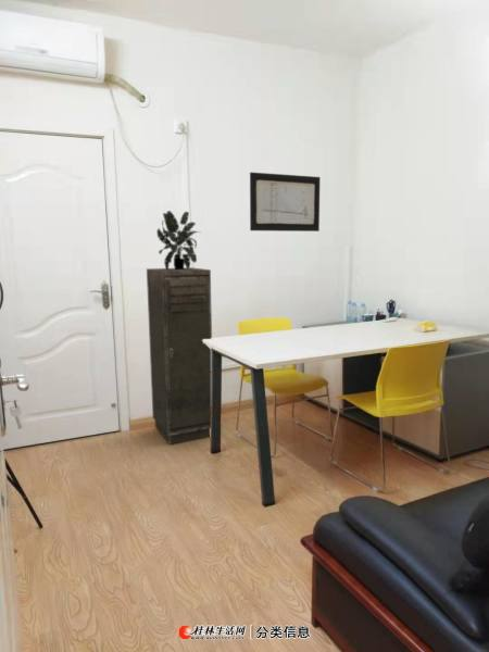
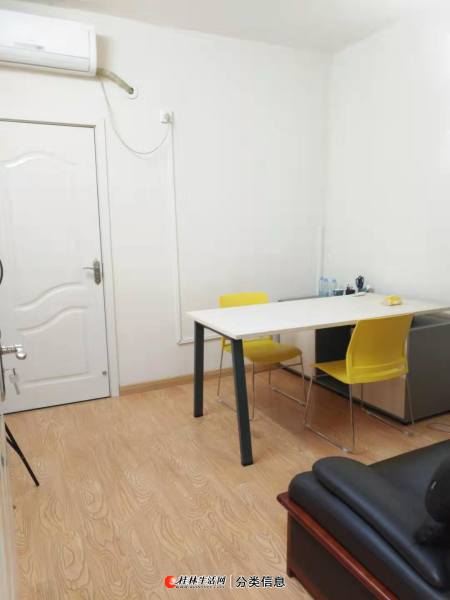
- storage cabinet (180, 353)
- potted plant (181, 239)
- wall art (286, 202)
